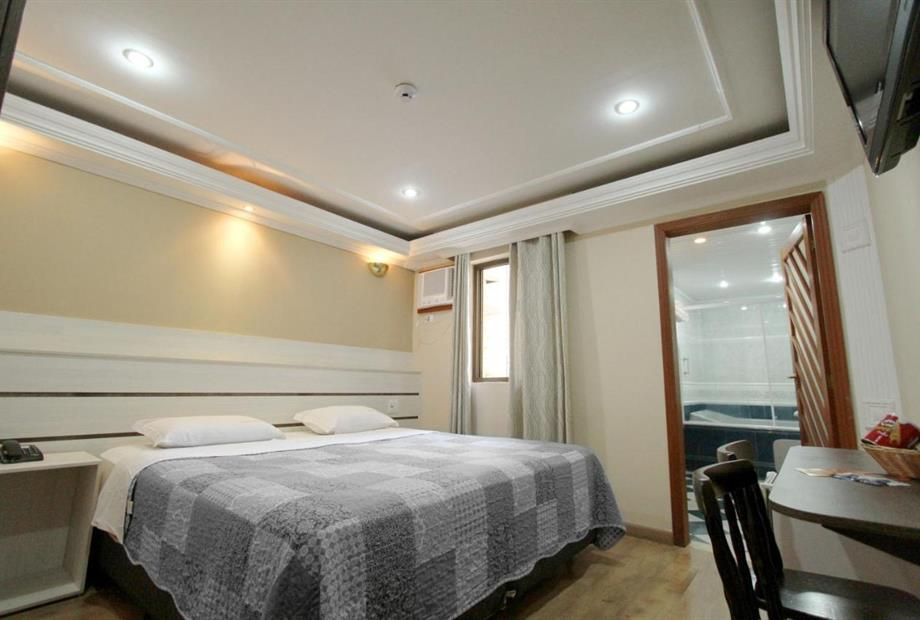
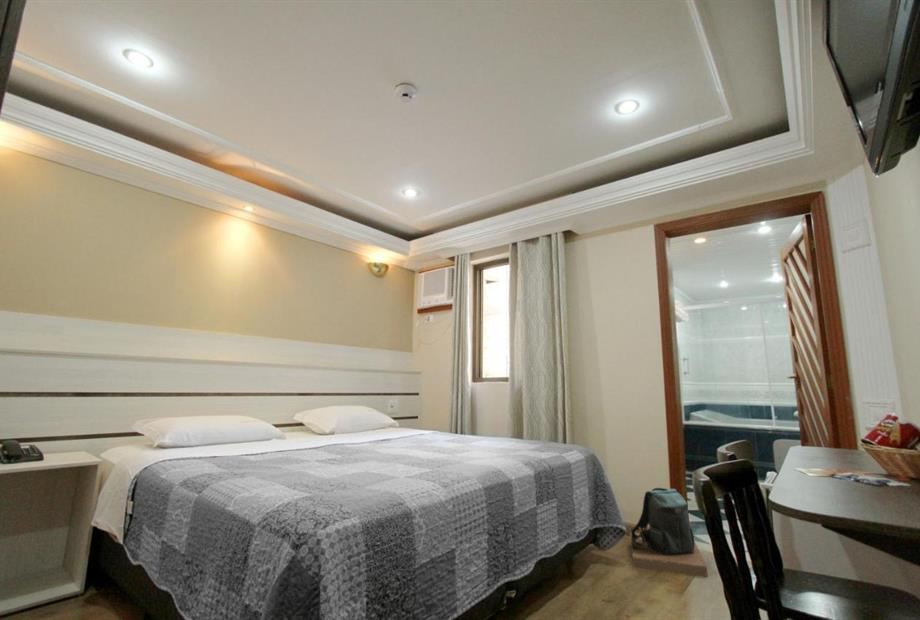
+ backpack (663, 523)
